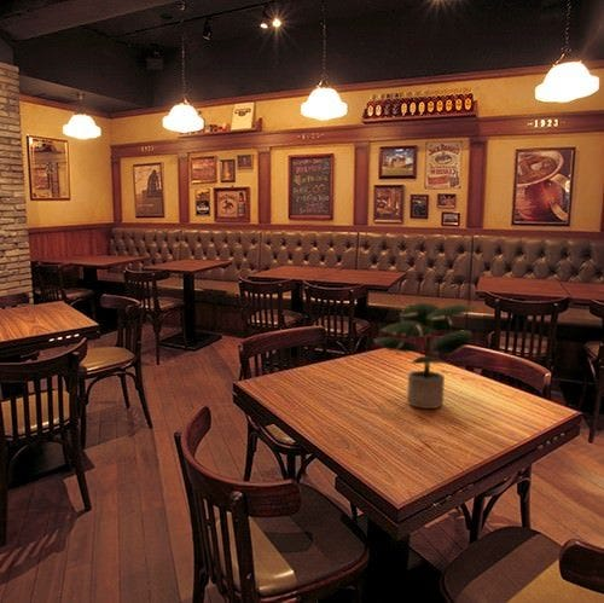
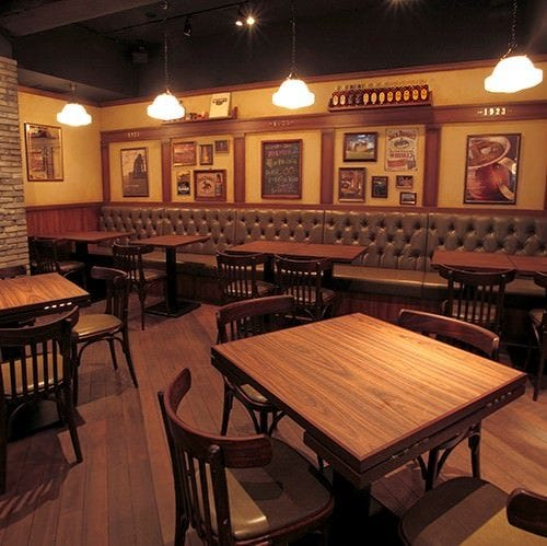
- potted plant (425, 354)
